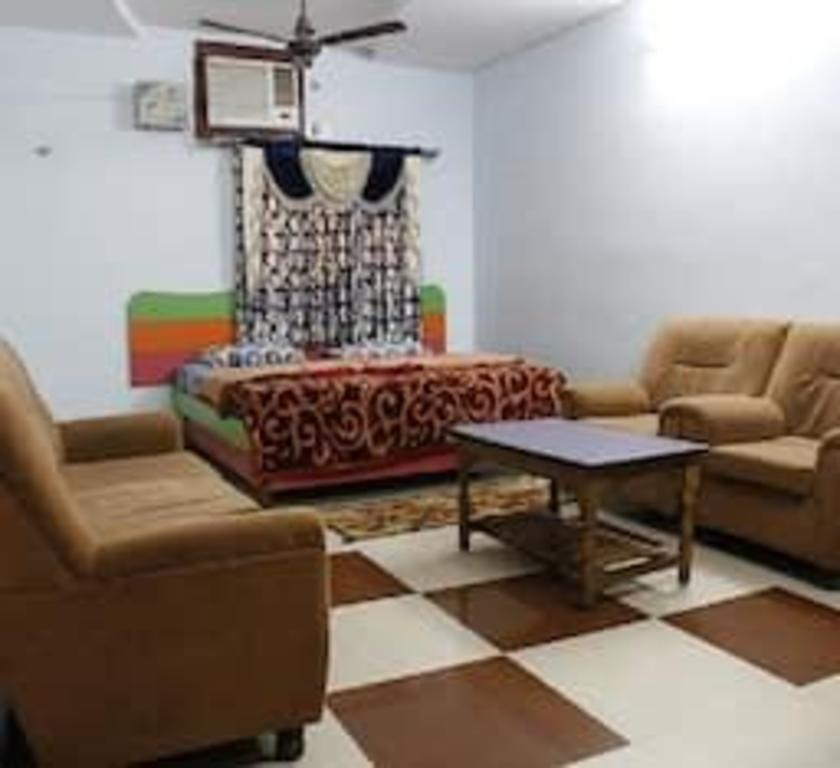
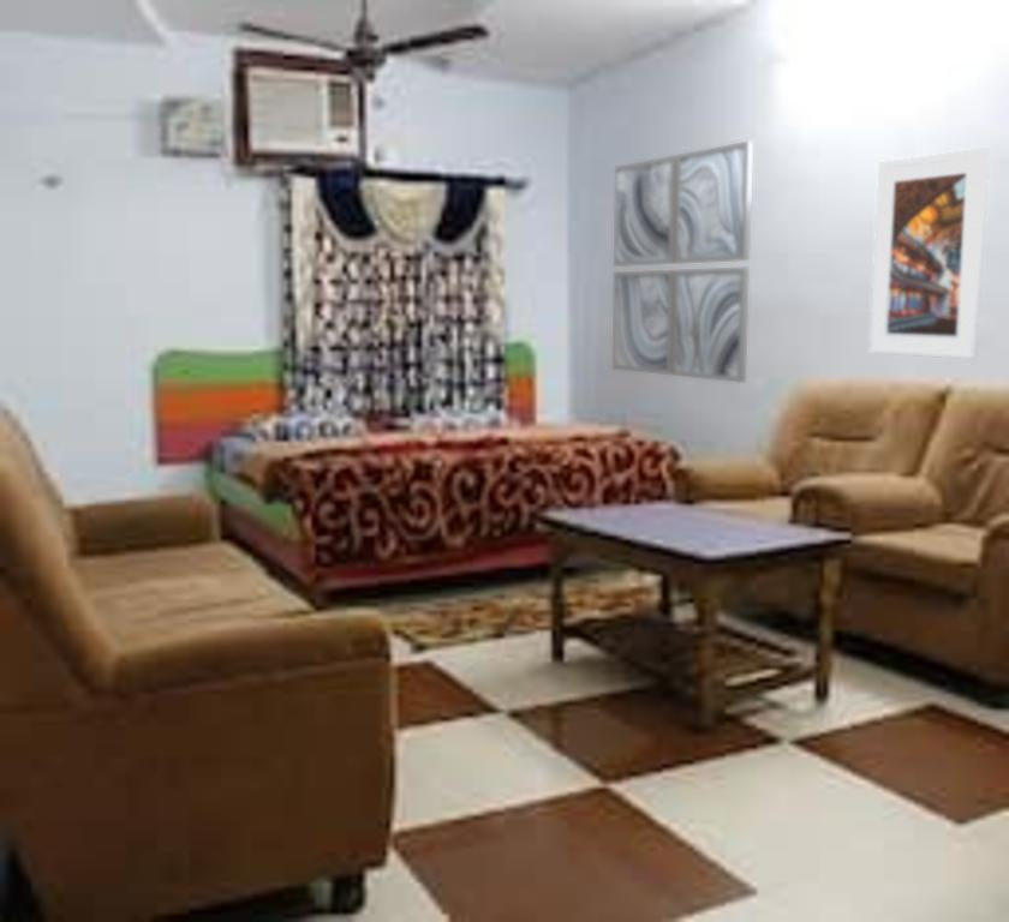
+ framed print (925, 256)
+ wall art (675, 263)
